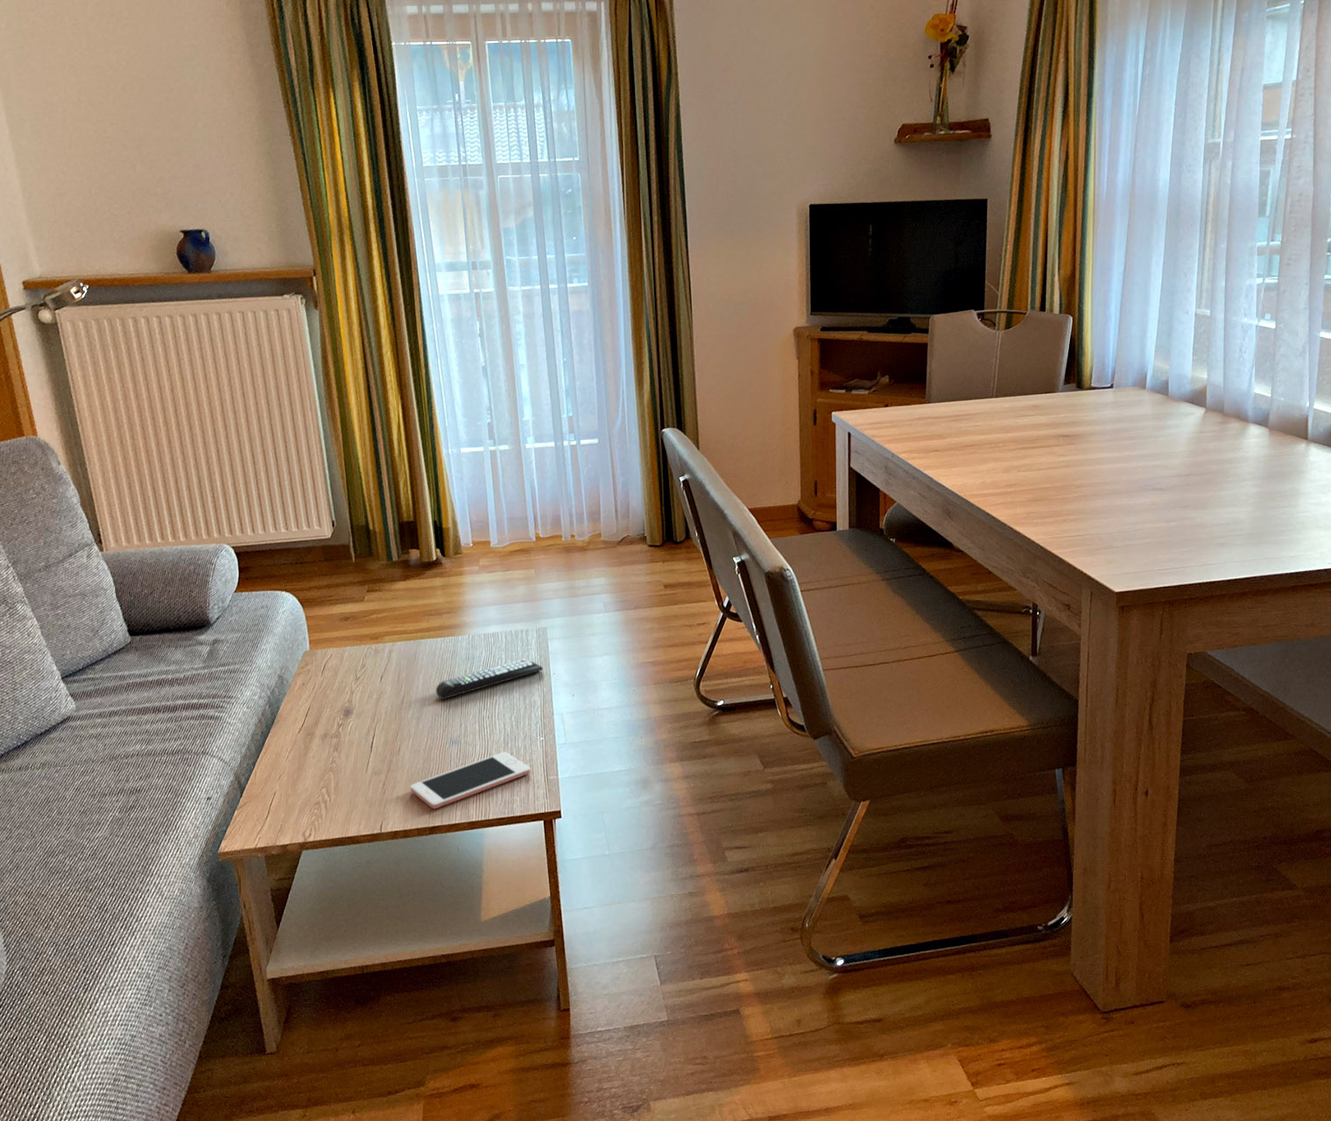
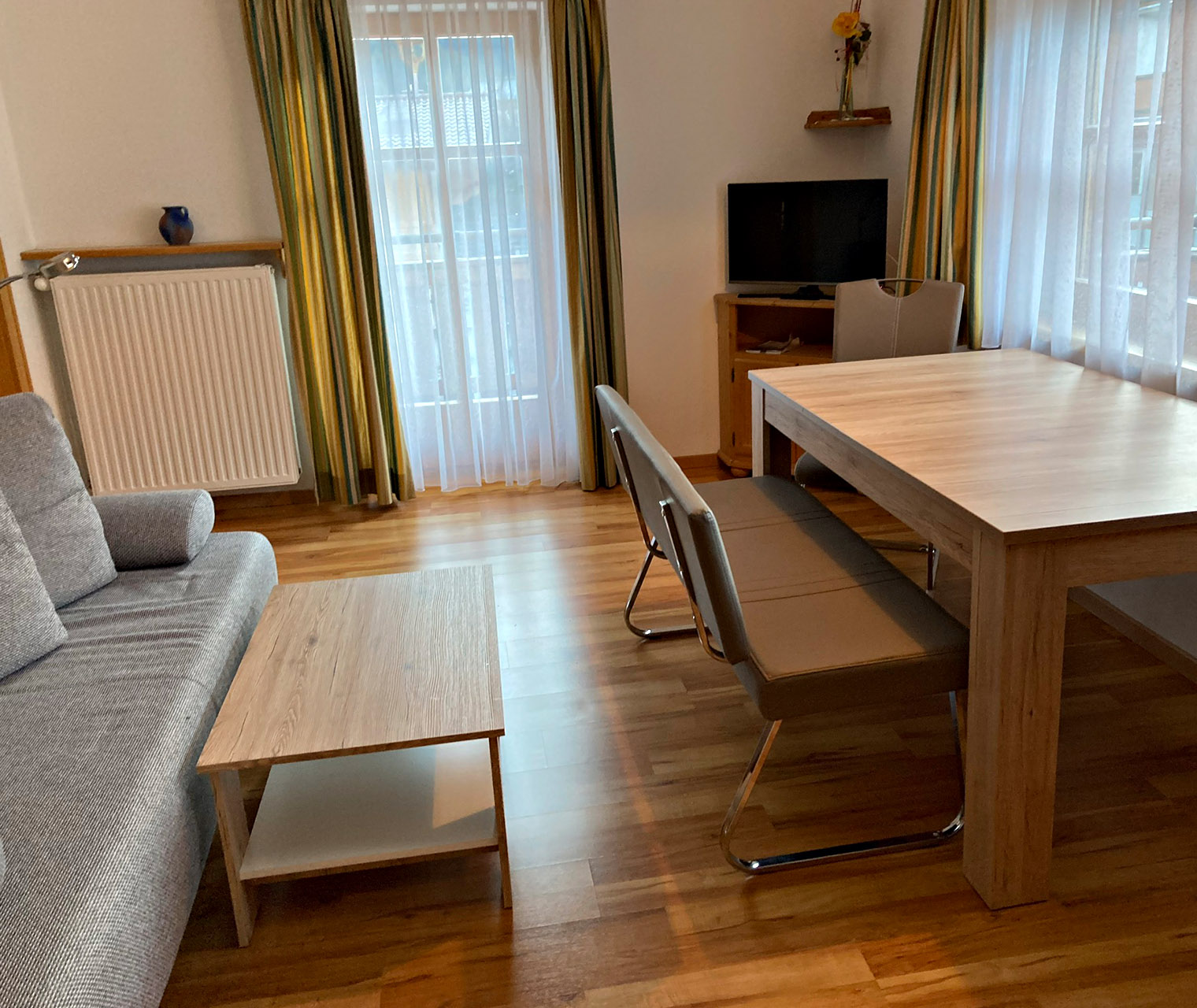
- cell phone (471, 778)
- remote control (489, 677)
